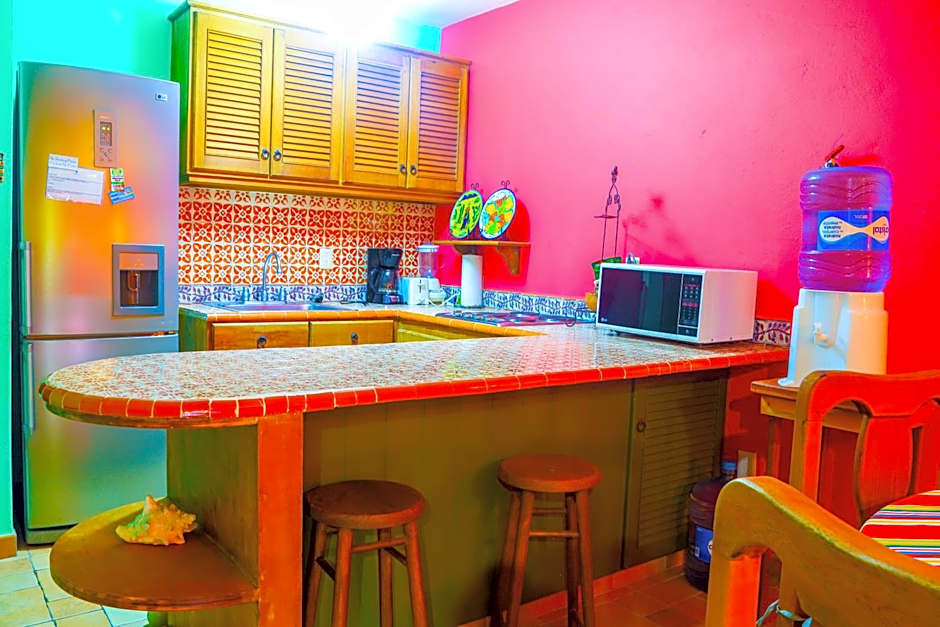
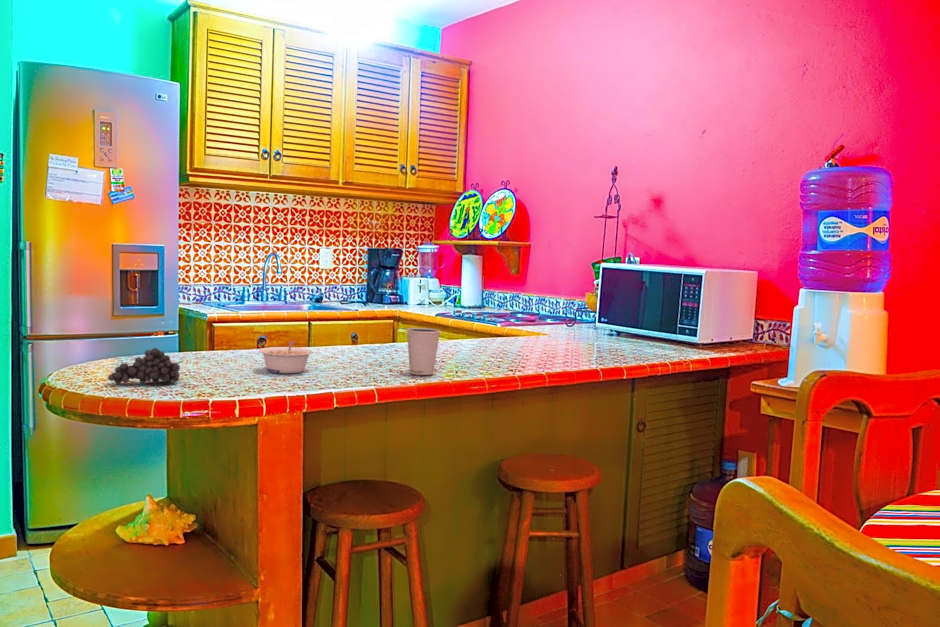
+ dixie cup (422, 351)
+ fruit (147, 365)
+ legume (284, 358)
